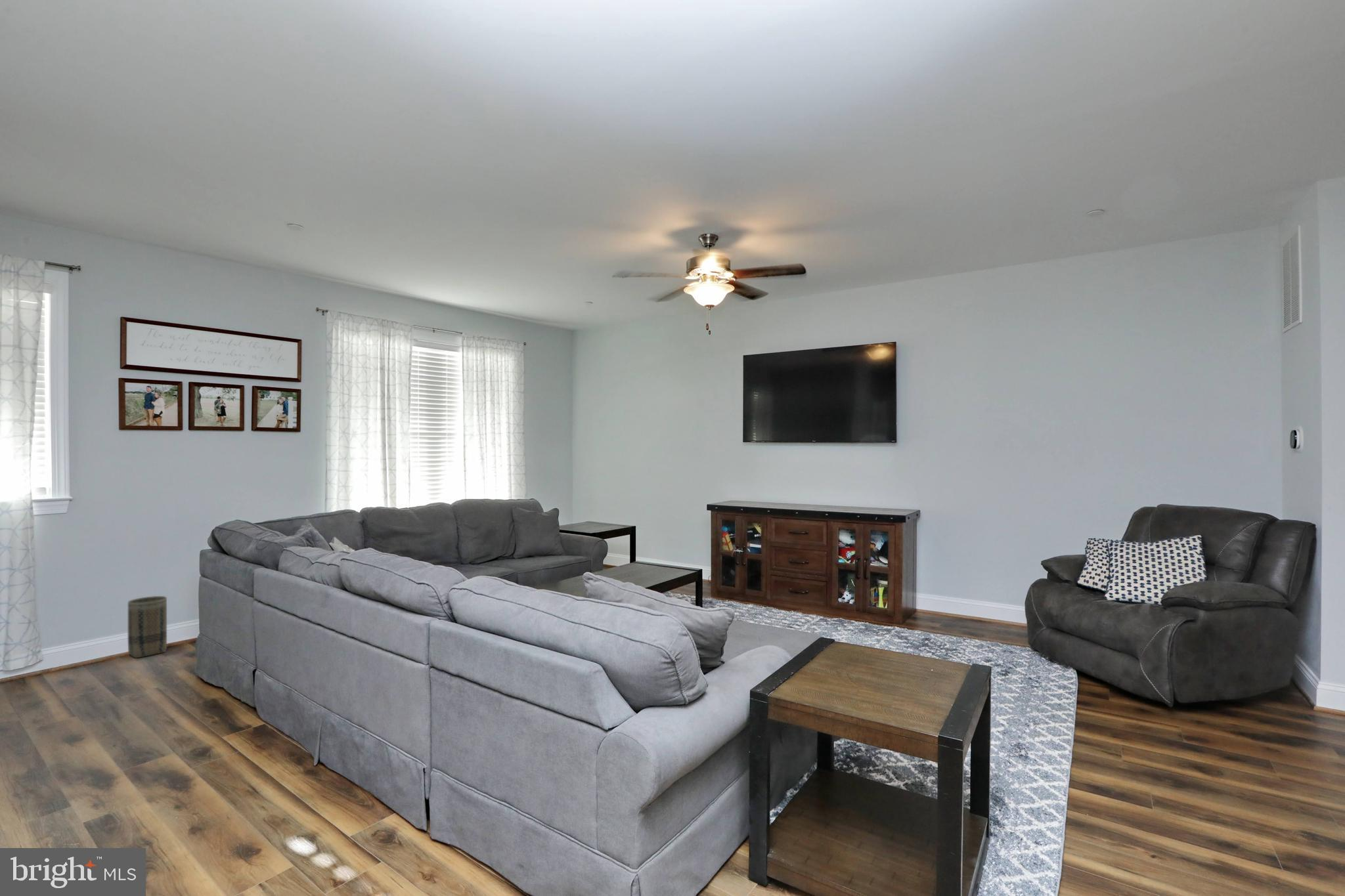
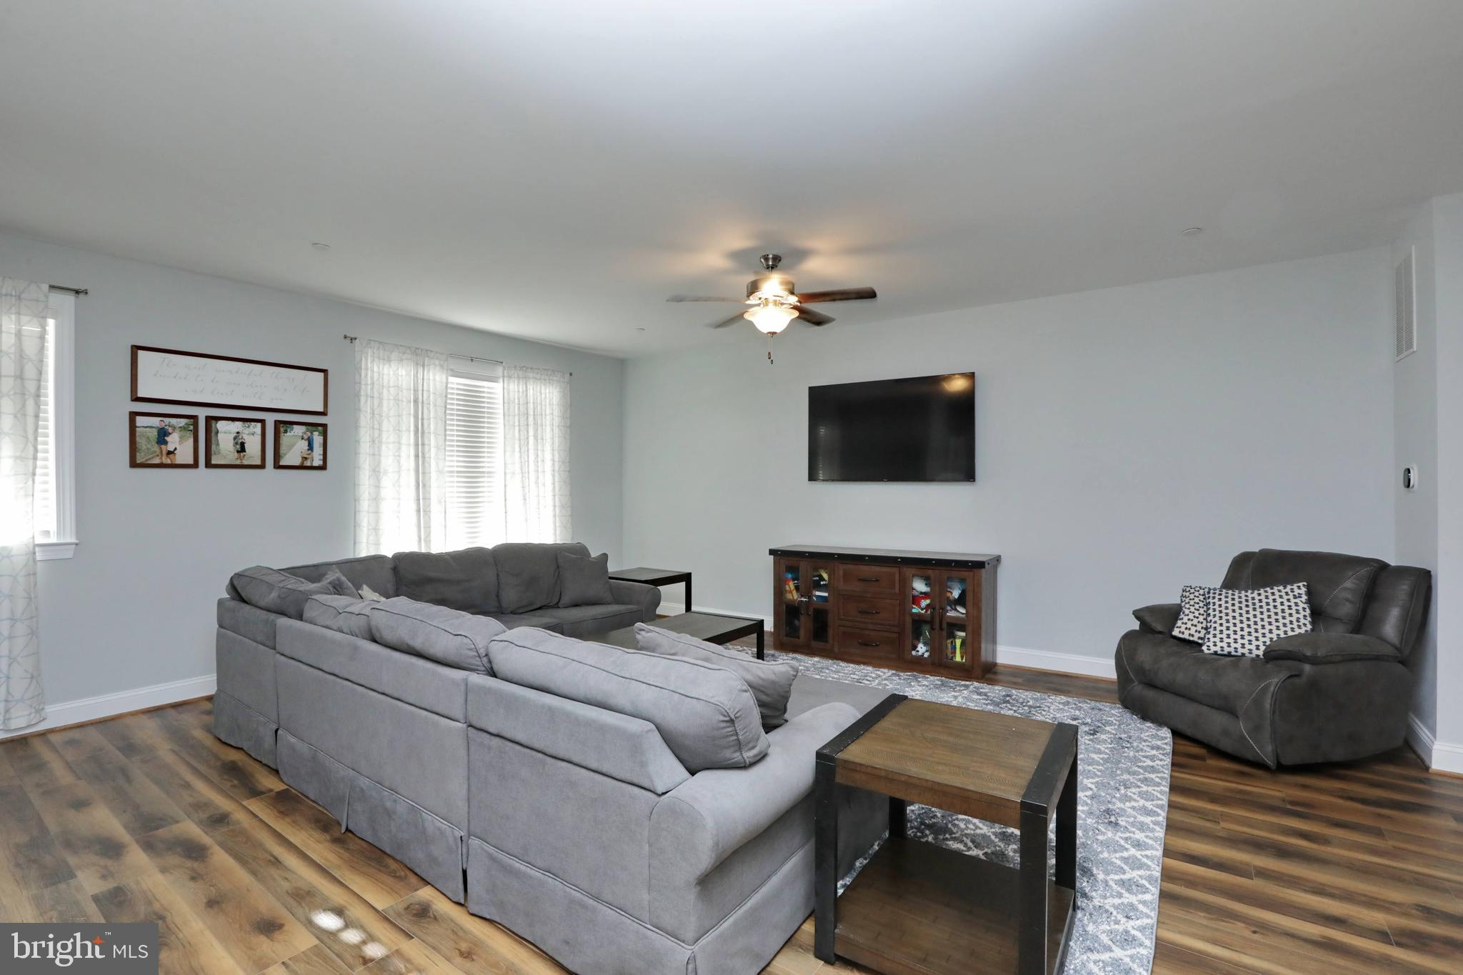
- basket (147, 626)
